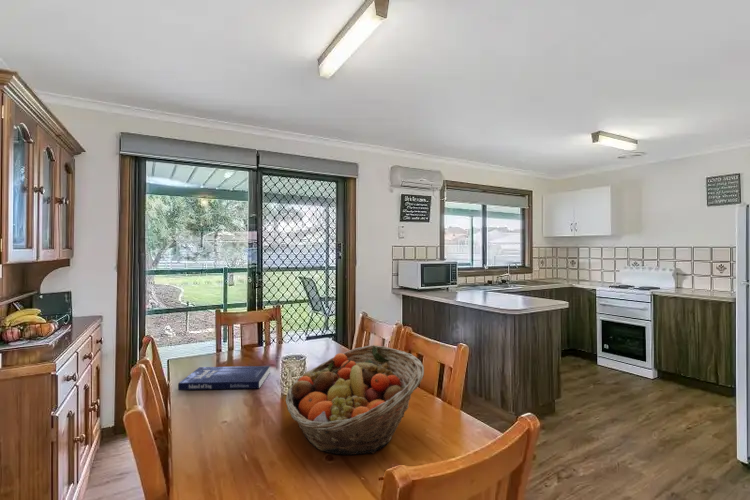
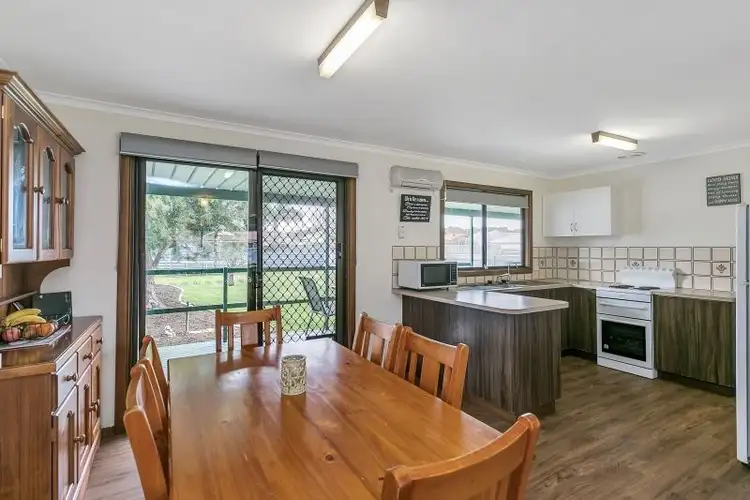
- fruit basket (353, 392)
- book (227, 377)
